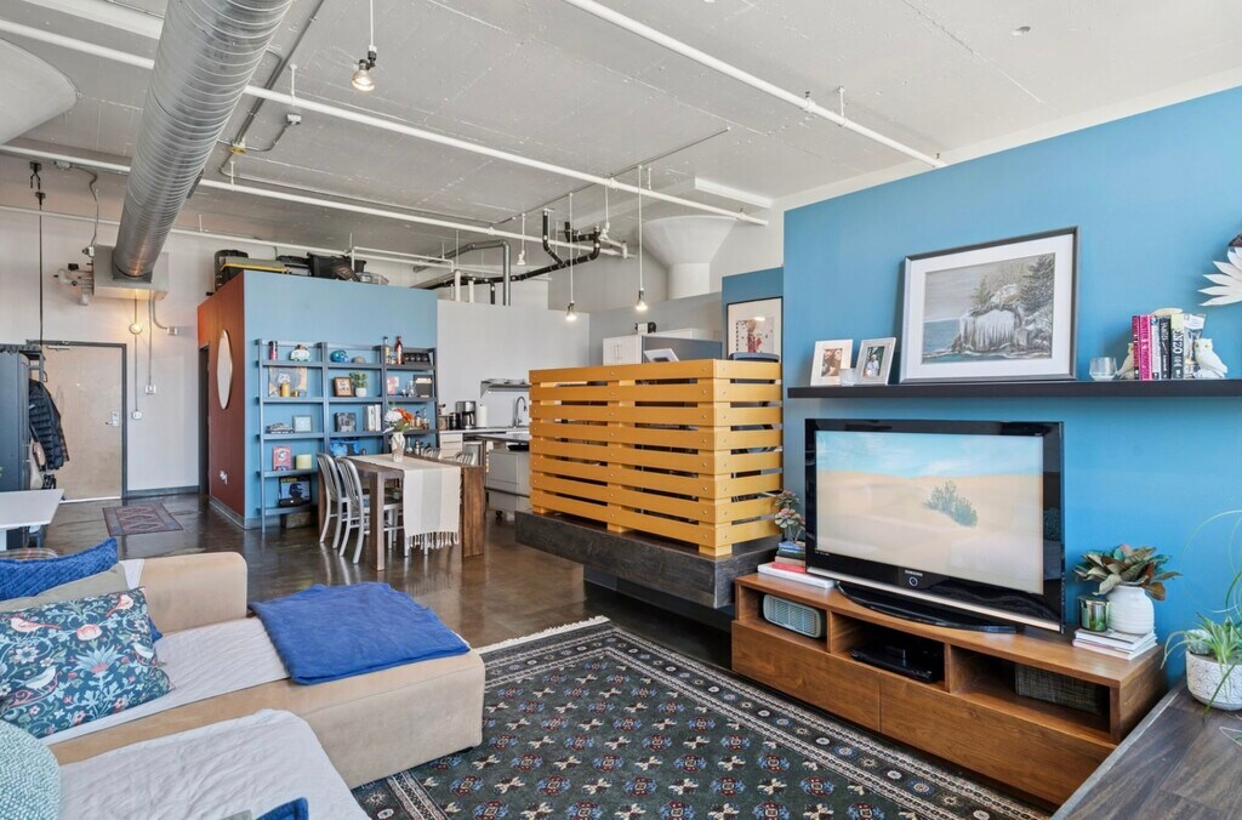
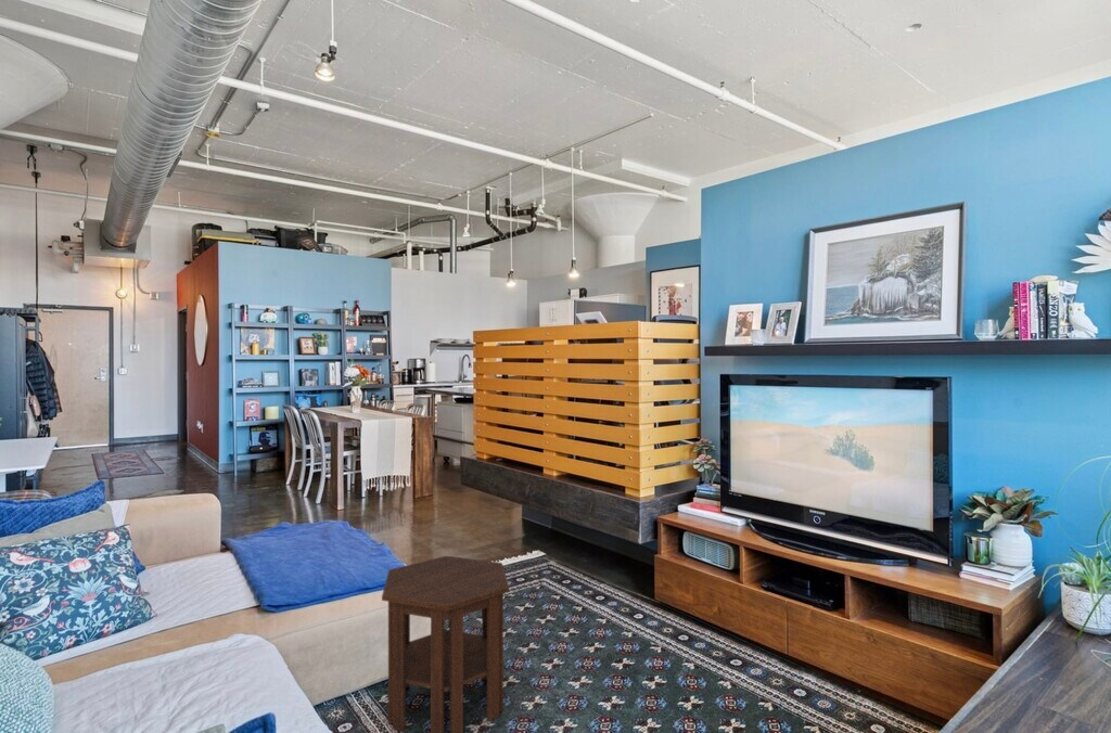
+ side table (446, 640)
